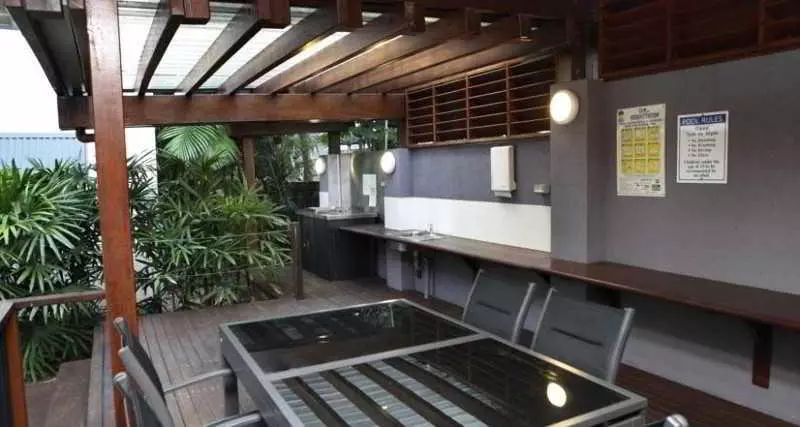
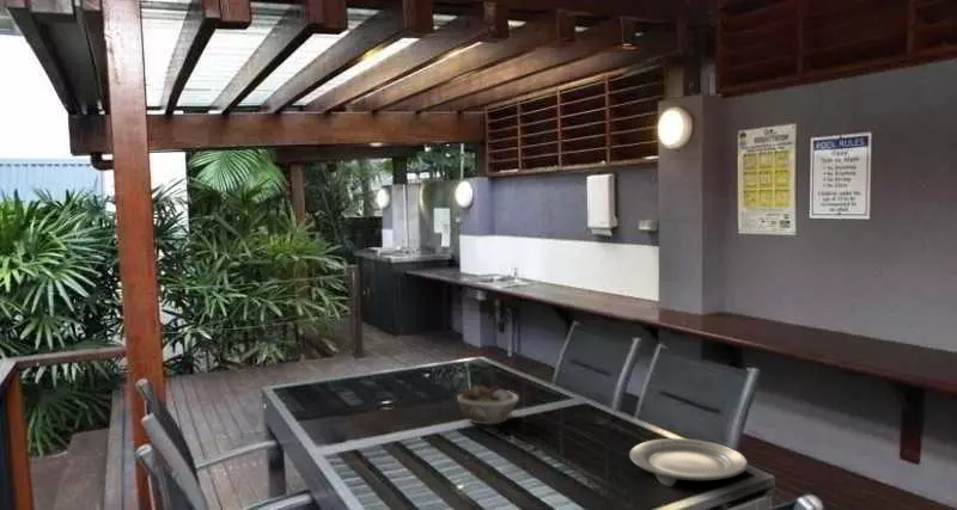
+ succulent planter (488, 403)
+ chinaware (687, 461)
